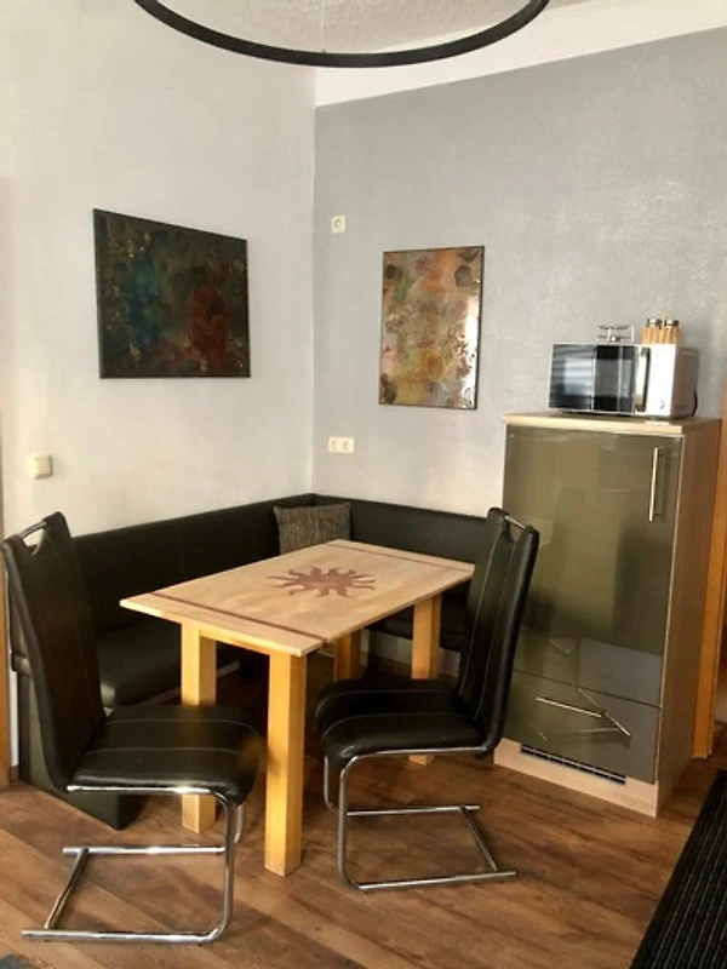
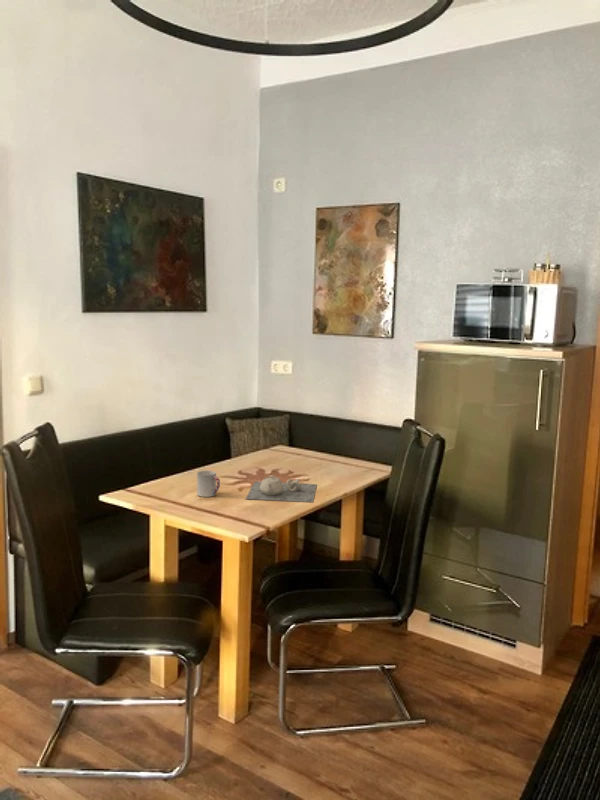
+ teapot (282, 483)
+ cup (209, 484)
